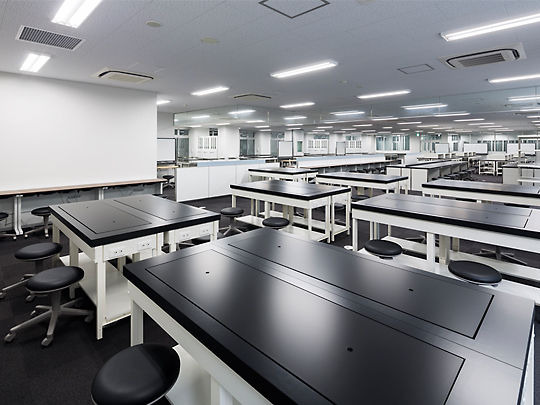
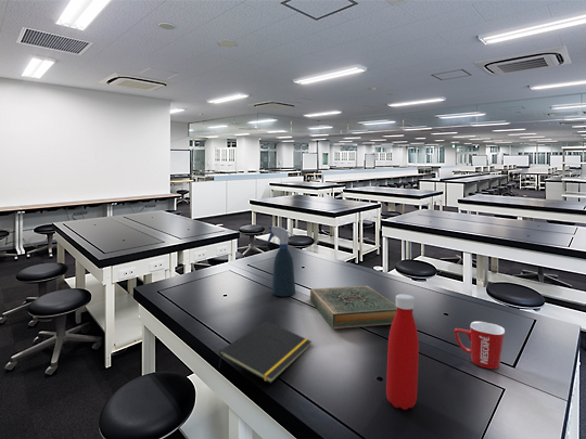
+ hardback book (352, 304)
+ bottle (403, 349)
+ spray bottle (281, 259)
+ mug (477, 343)
+ notepad (268, 347)
